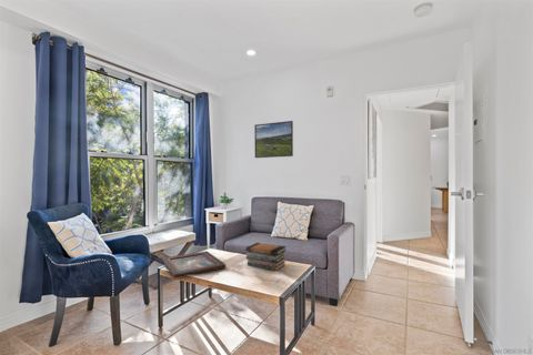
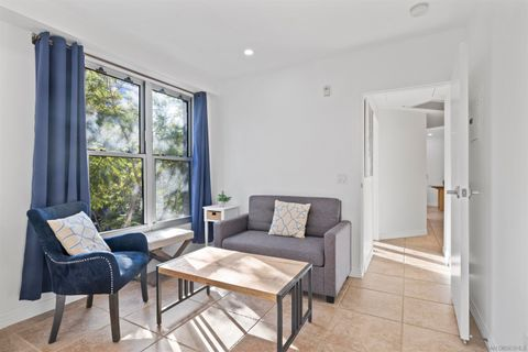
- book stack (265, 255)
- decorative tray (192, 262)
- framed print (273, 140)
